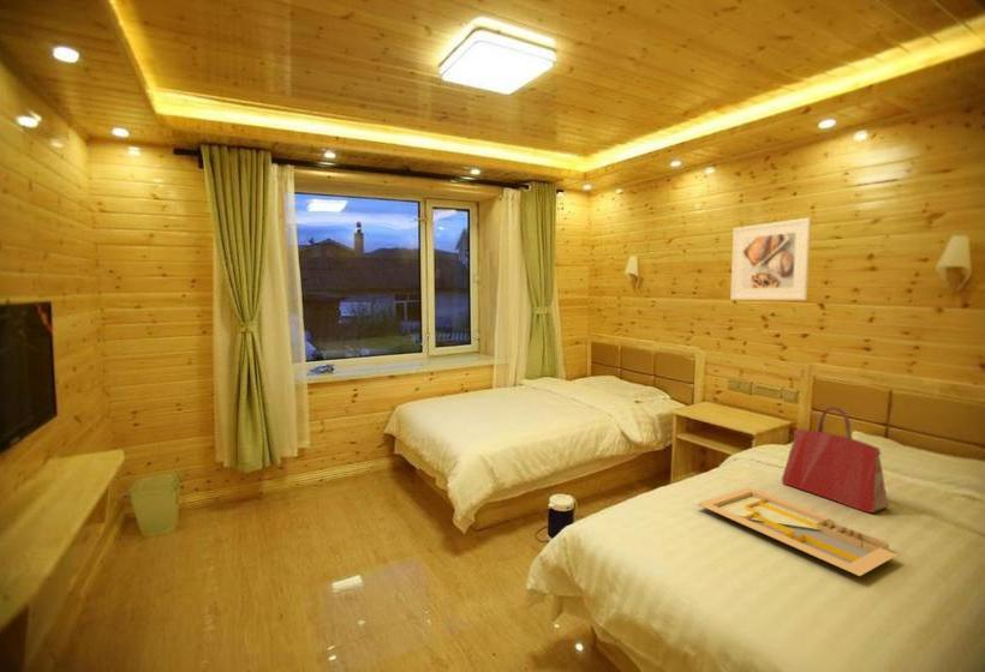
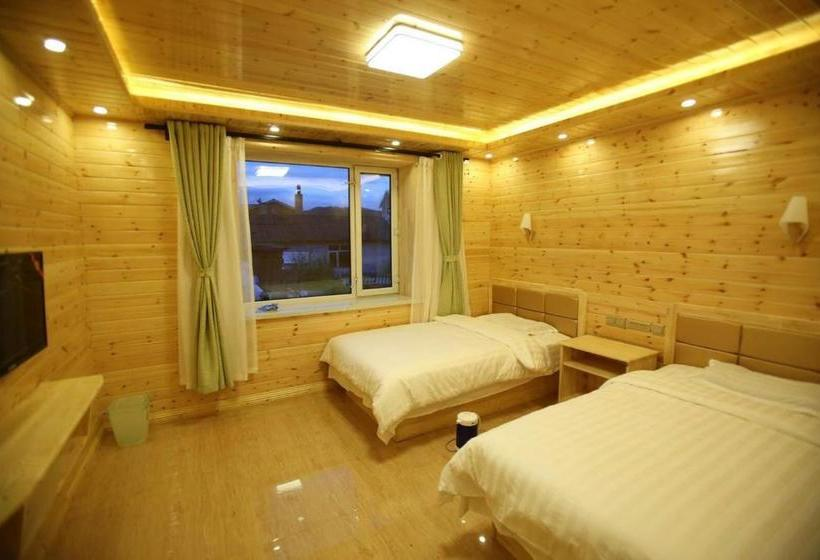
- serving tray (793, 526)
- handbag (834, 451)
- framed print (768, 262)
